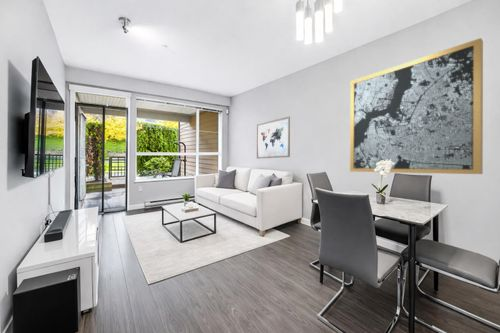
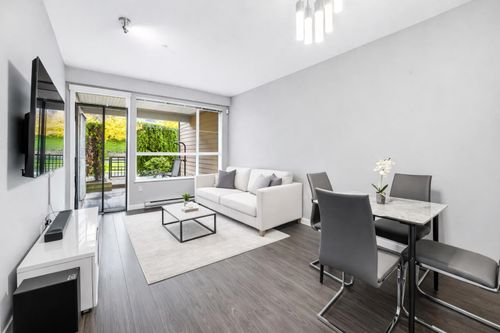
- wall art (403, 118)
- wall art (271, 139)
